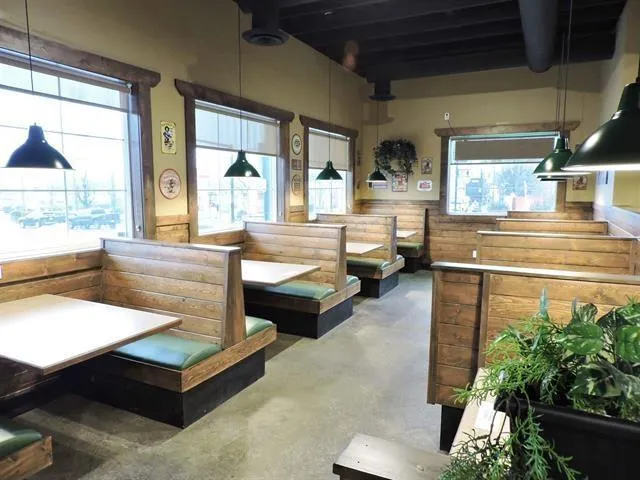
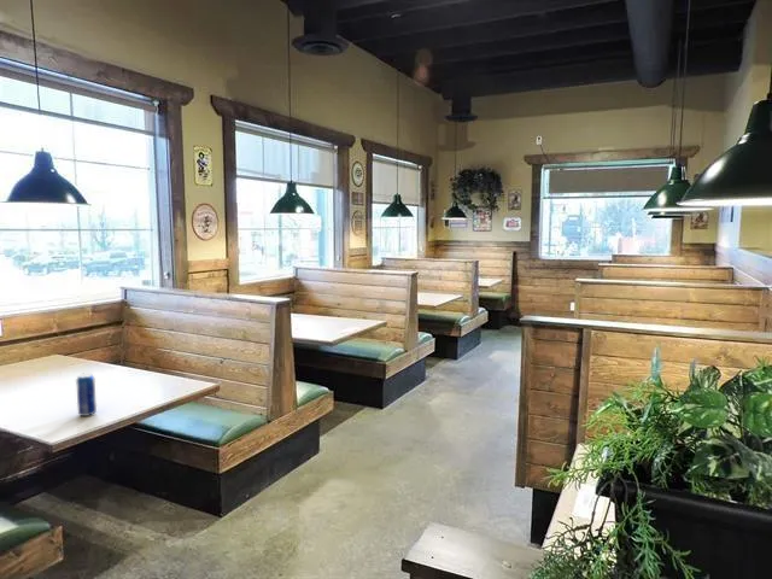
+ beverage can (86, 394)
